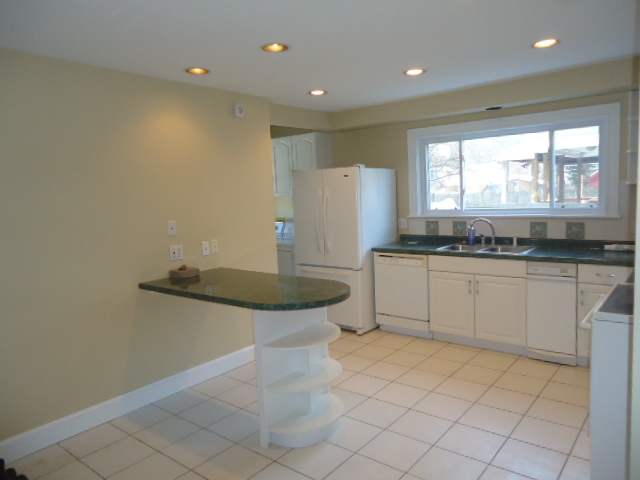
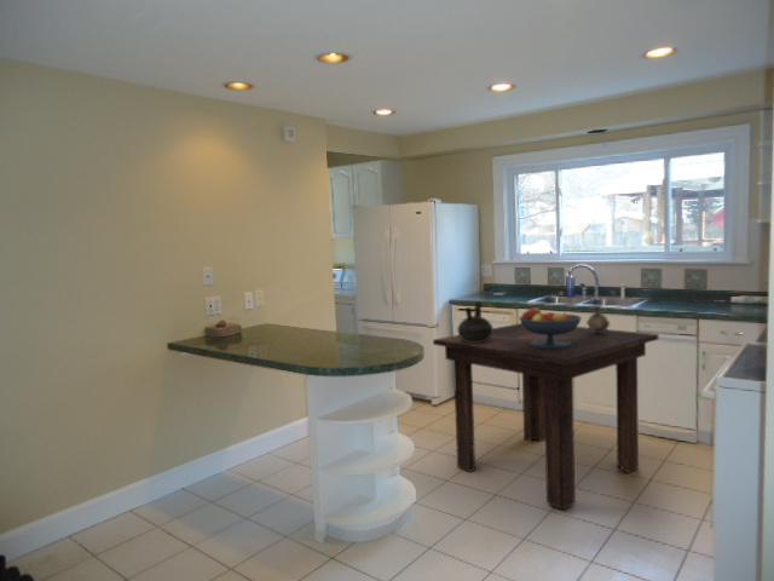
+ dining table (544, 402)
+ pitcher (474, 321)
+ vase (597, 318)
+ fruit bowl (549, 326)
